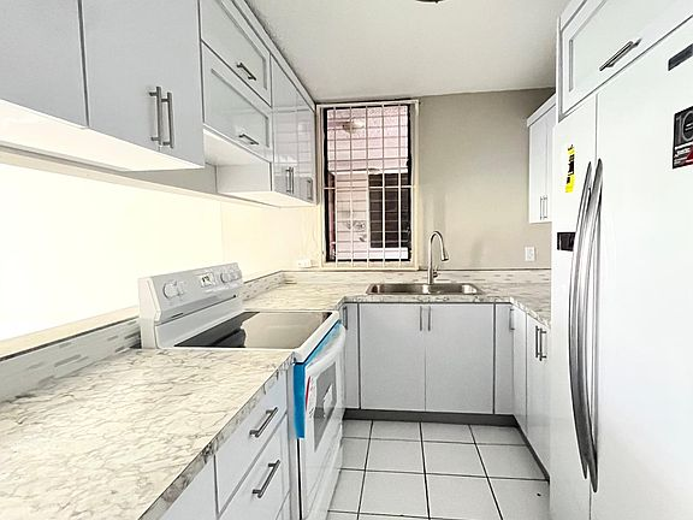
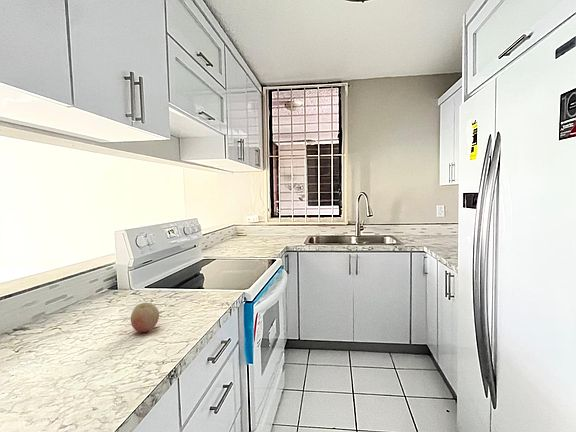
+ fruit (145, 317)
